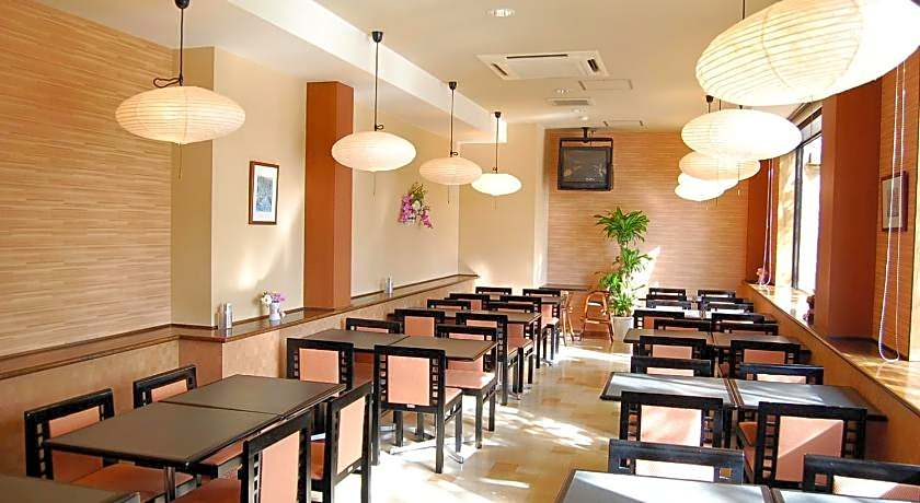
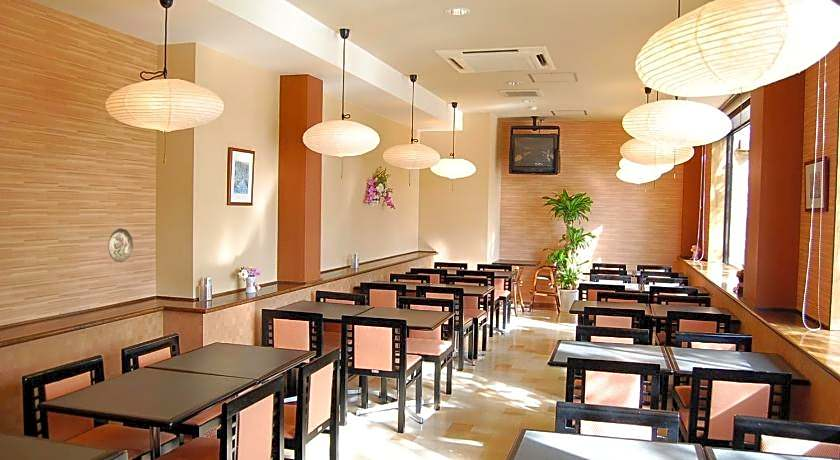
+ decorative plate (119, 245)
